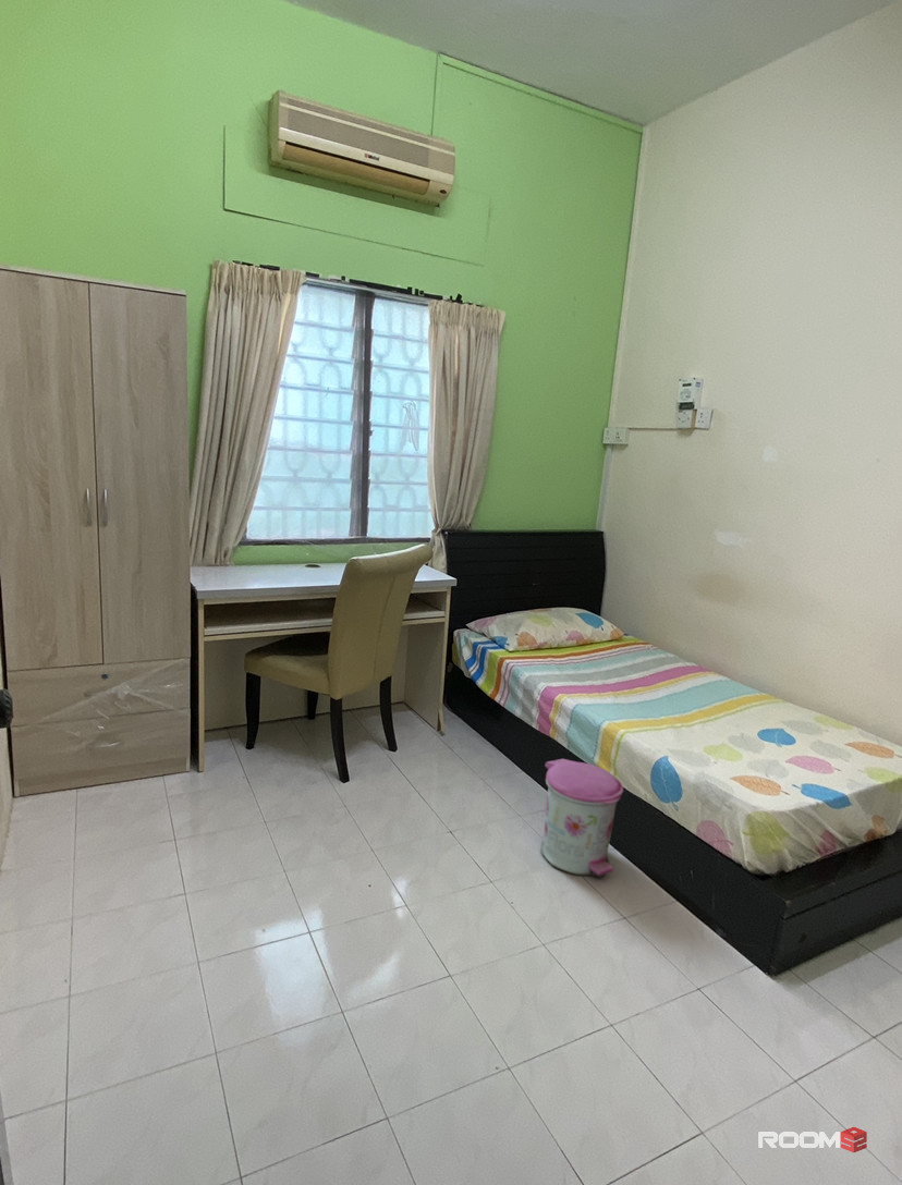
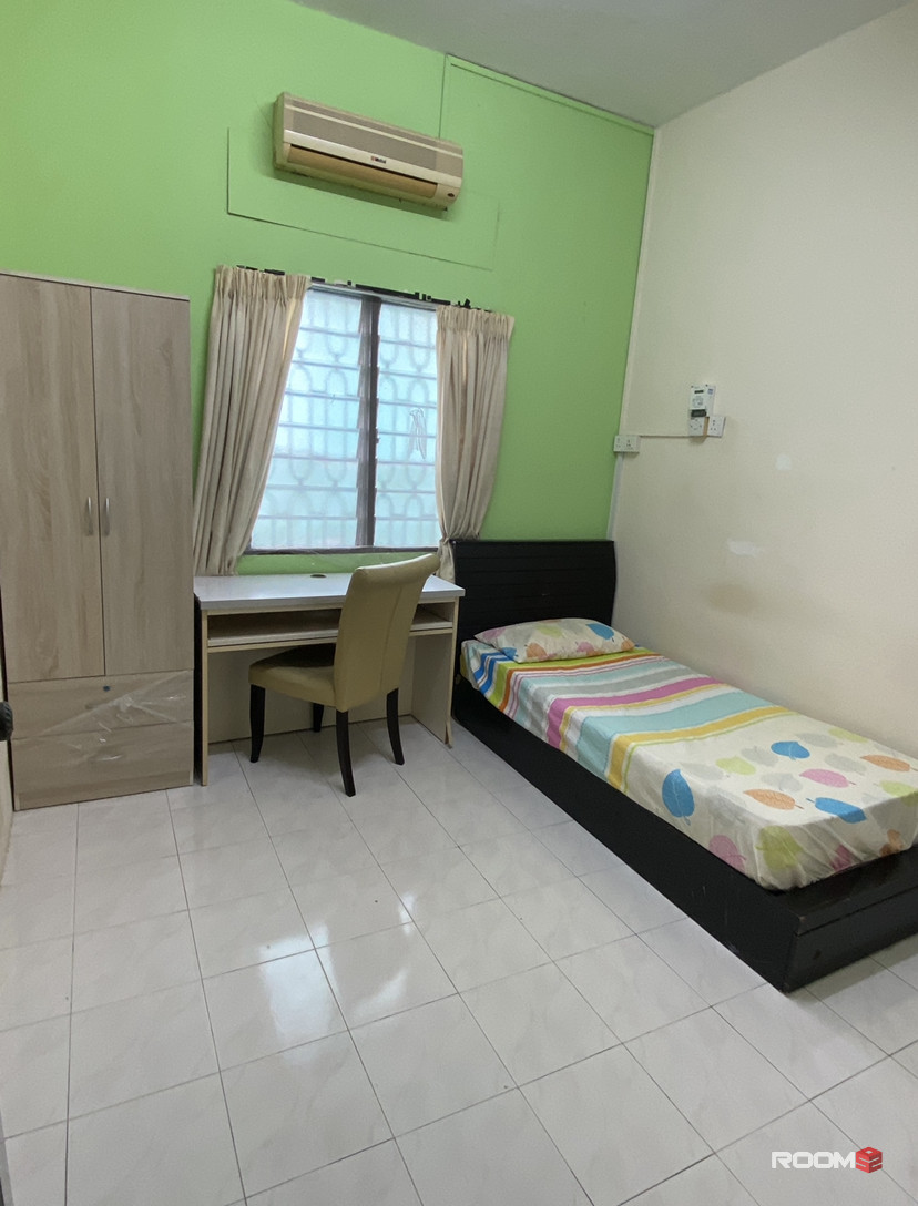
- trash can (578, 814)
